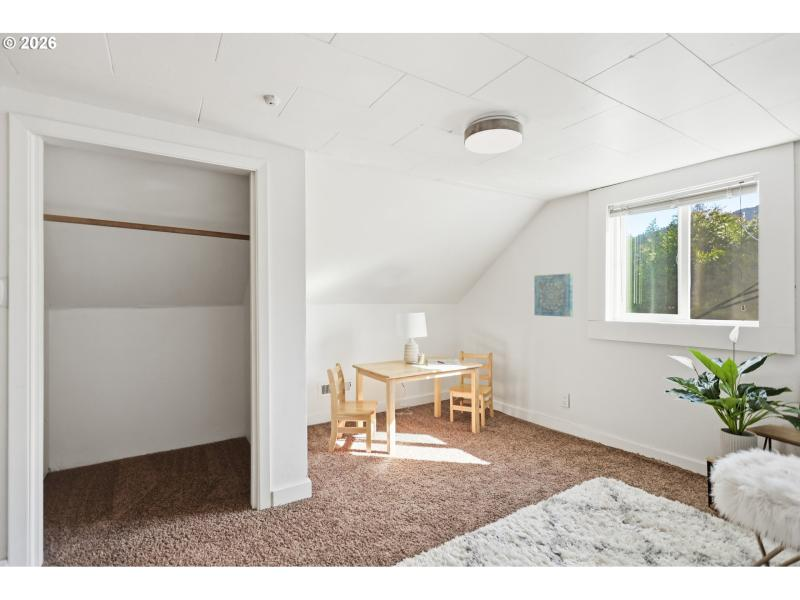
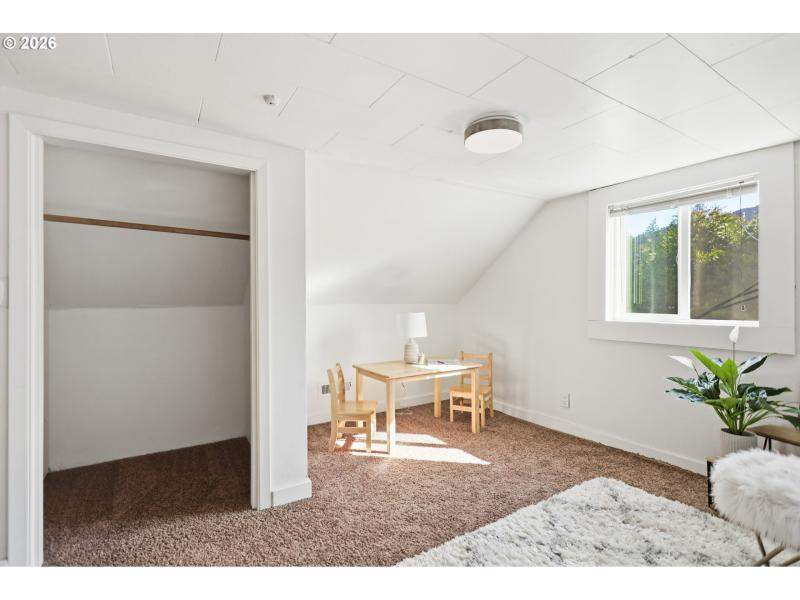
- wall art (552, 295)
